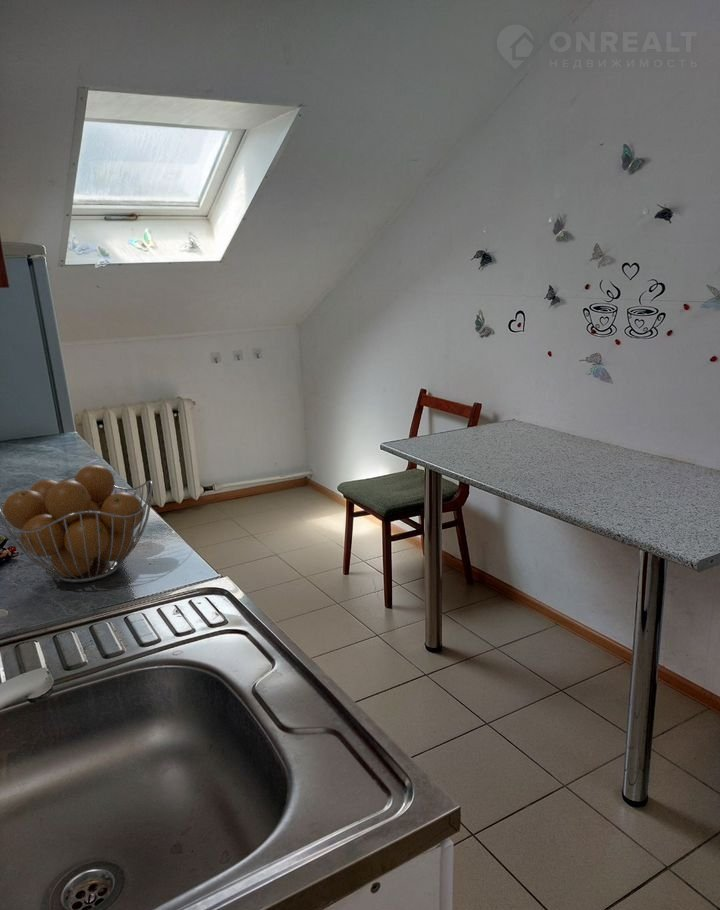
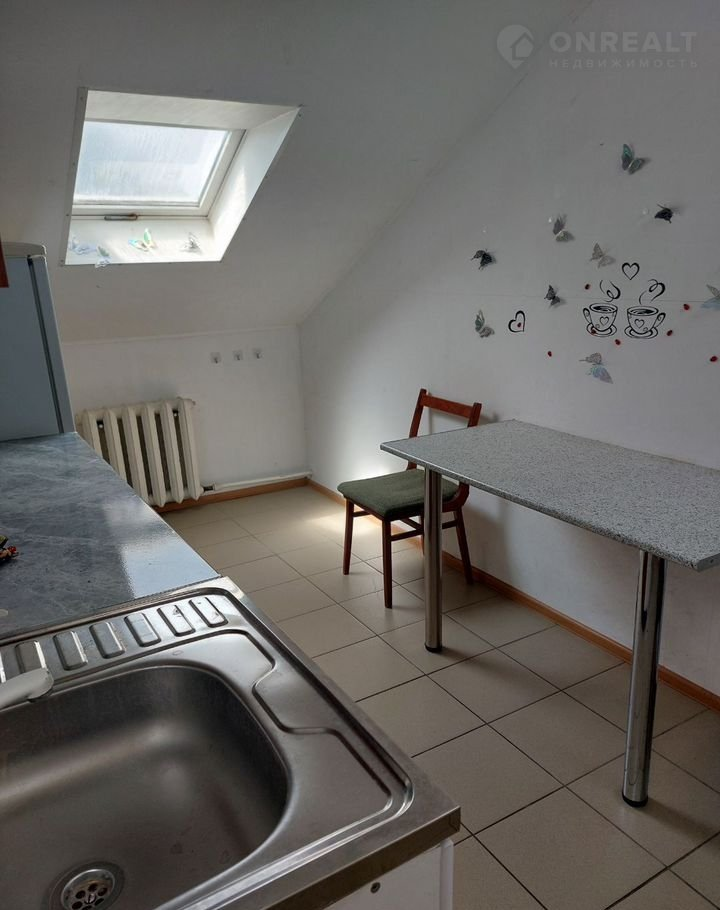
- fruit basket (82, 522)
